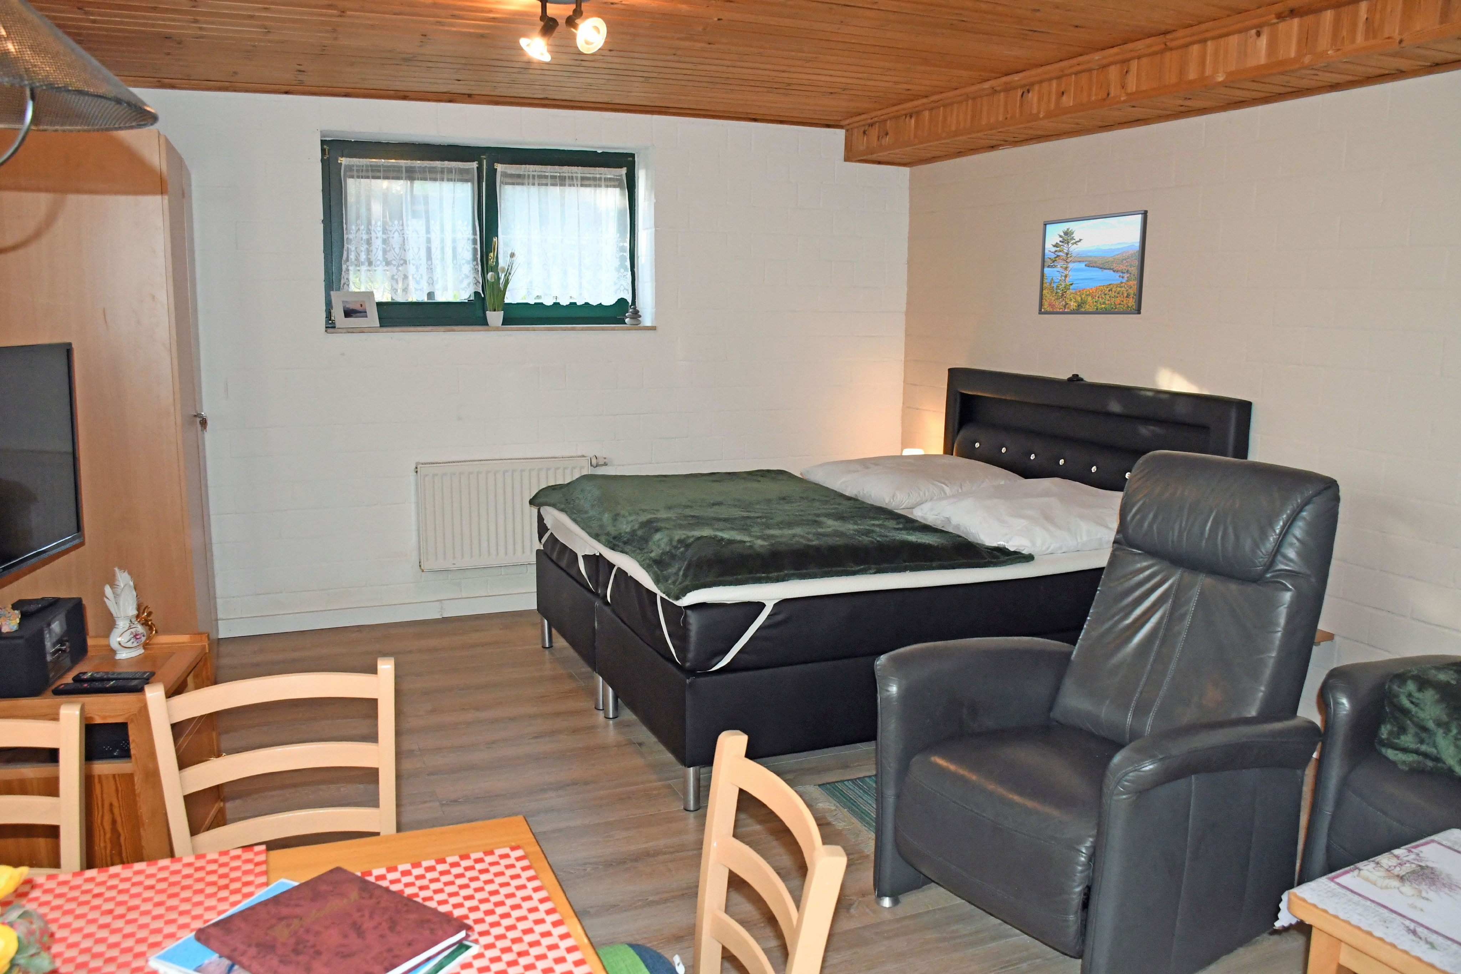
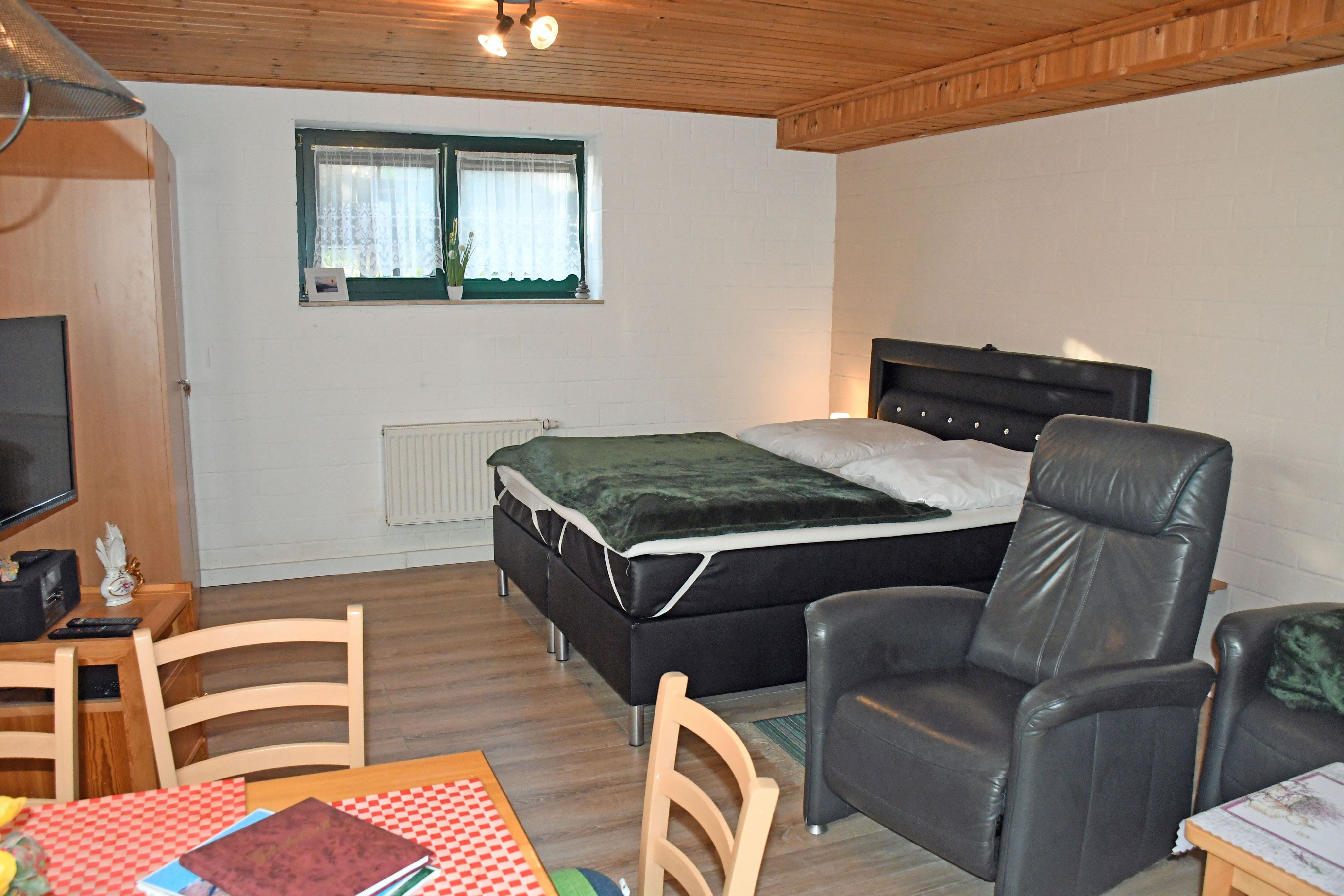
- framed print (1089, 265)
